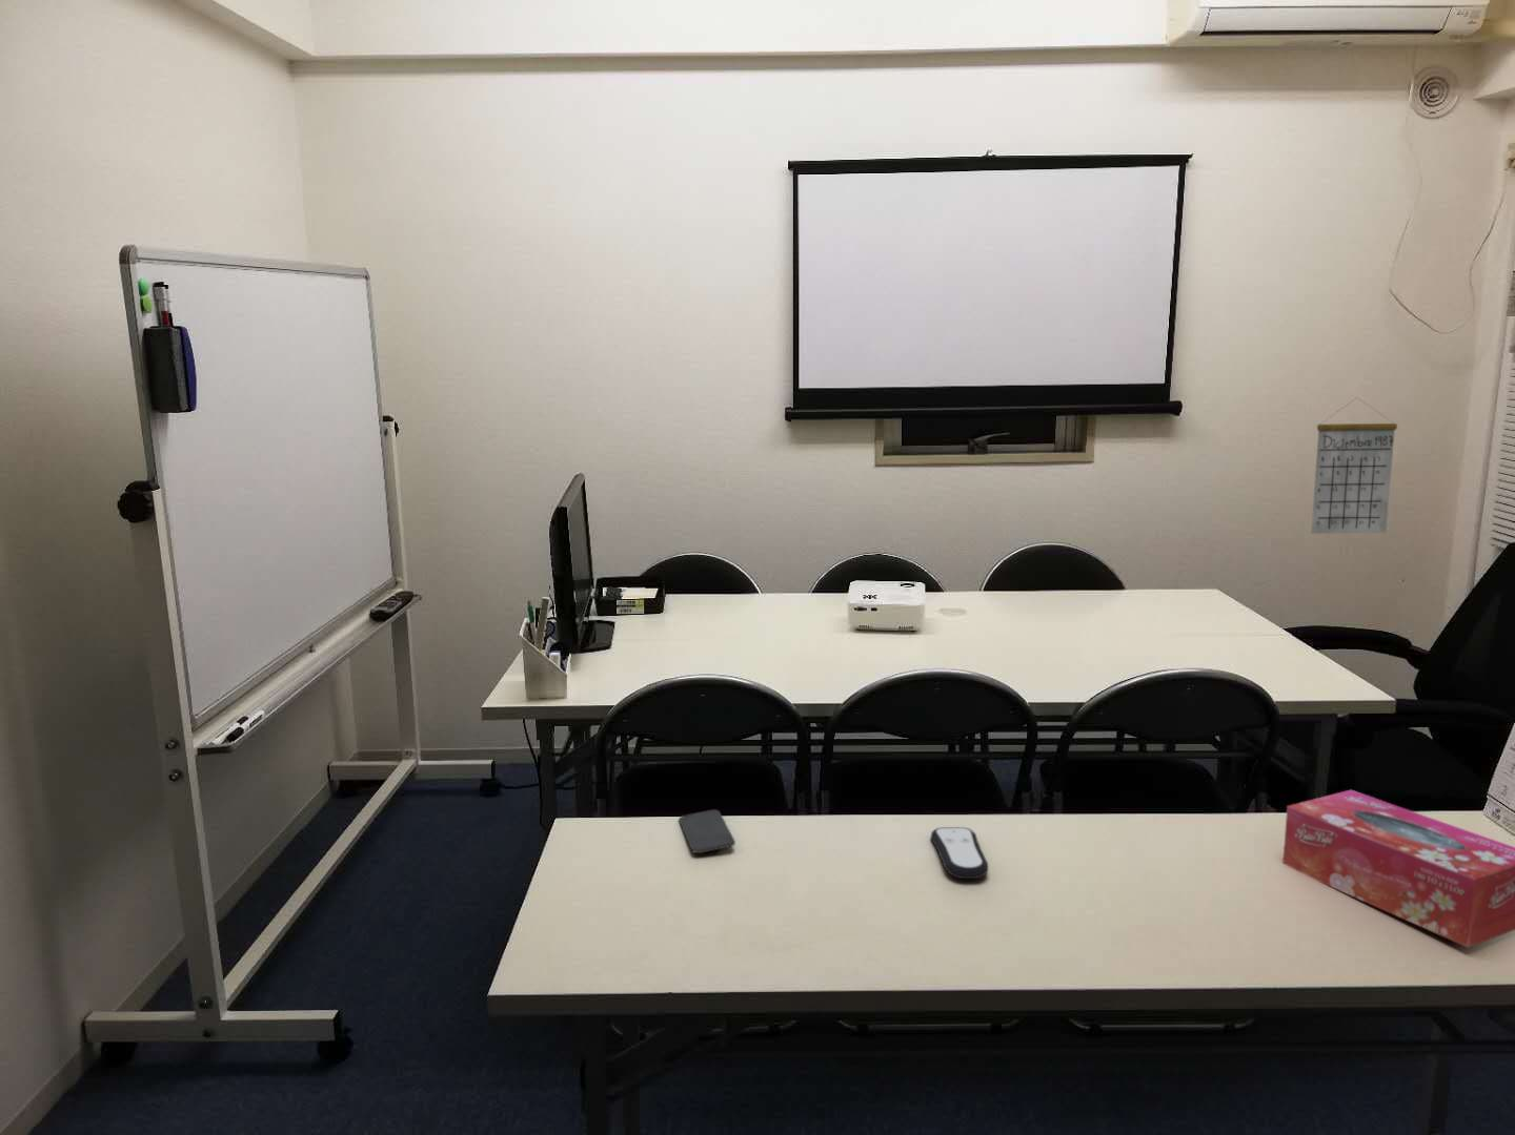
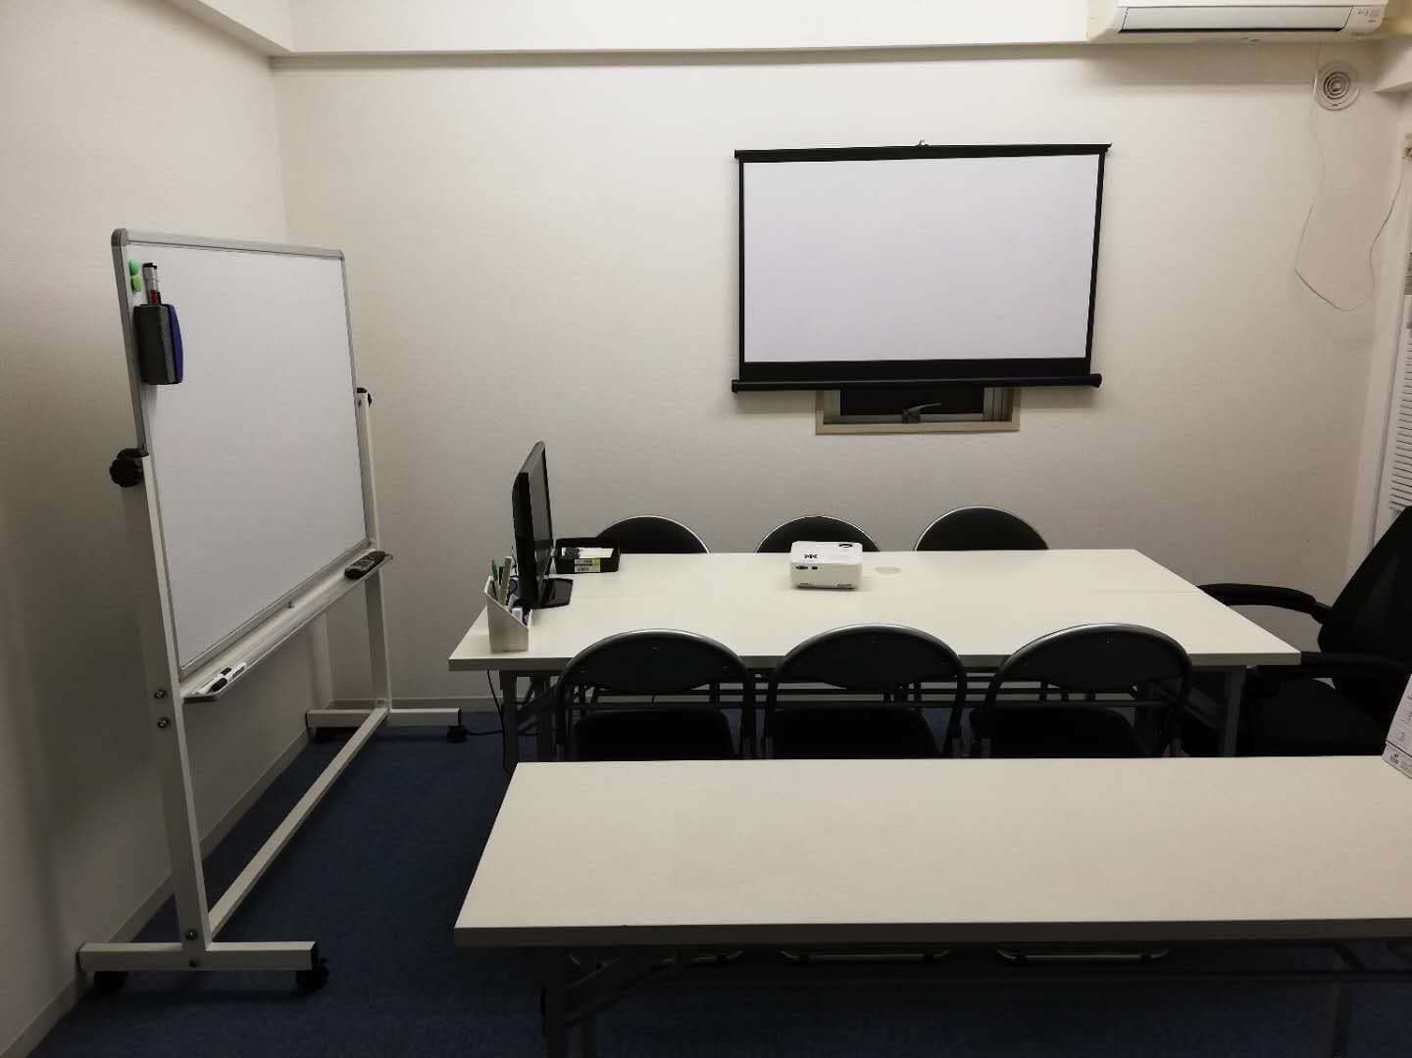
- tissue box (1404, 861)
- calendar (1353, 465)
- smartphone (706, 830)
- remote control (959, 851)
